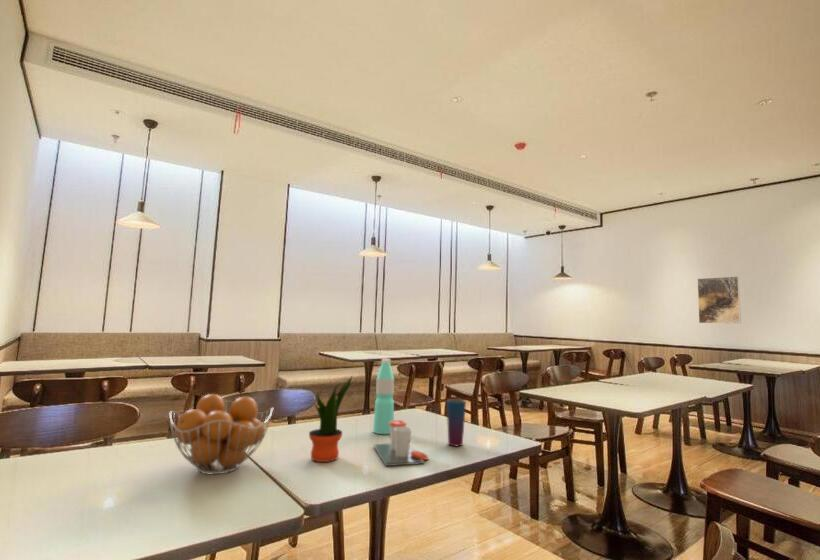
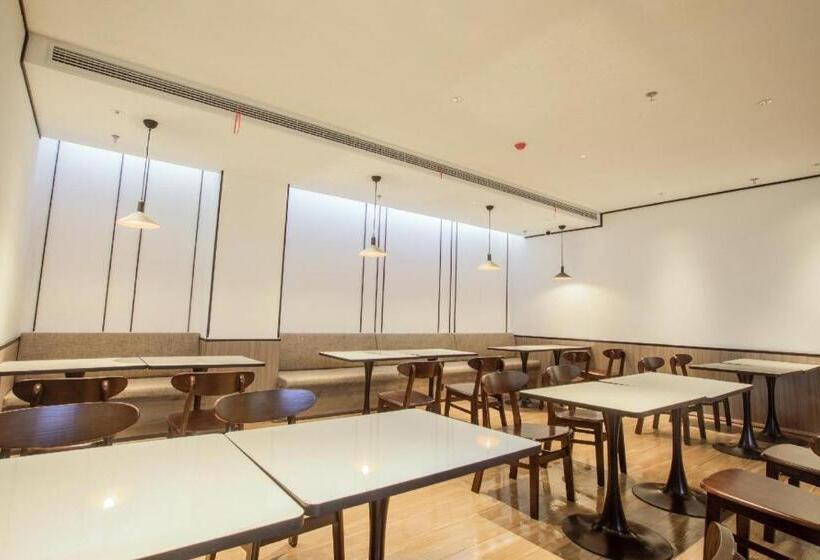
- fruit basket (222, 431)
- water bottle (384, 394)
- potted plant (331, 416)
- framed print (718, 300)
- cup (455, 422)
- cup (402, 439)
